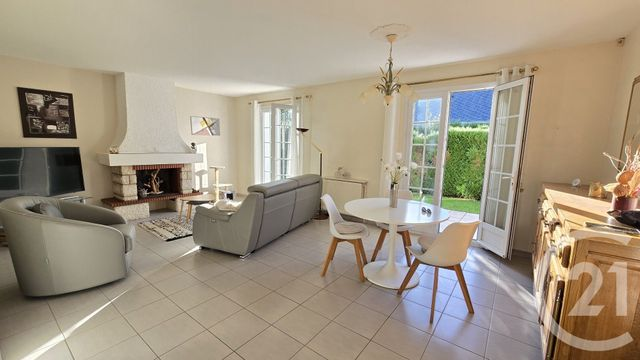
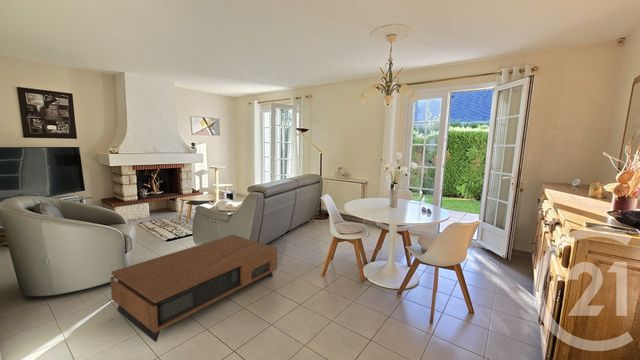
+ coffee table (204, 274)
